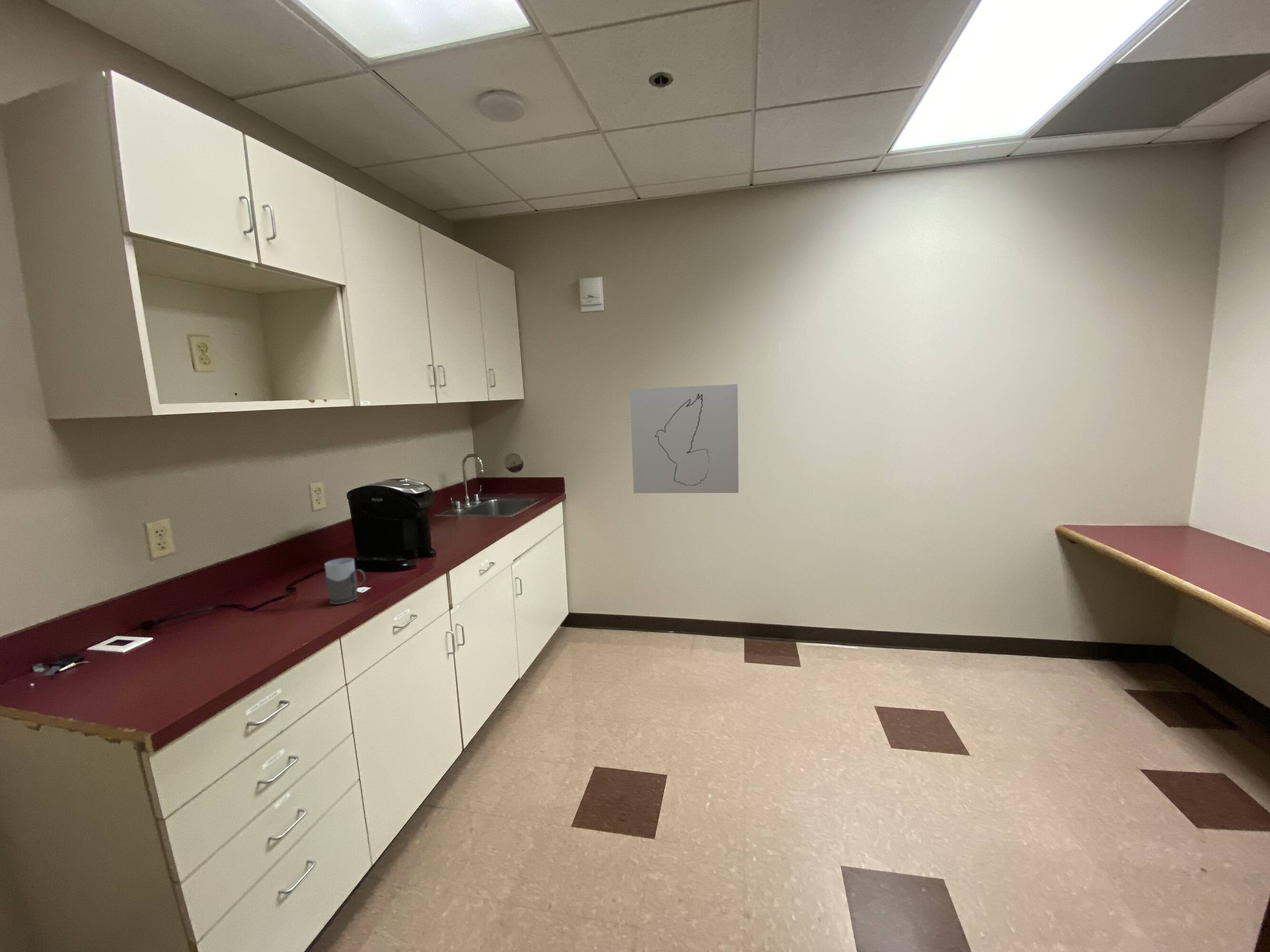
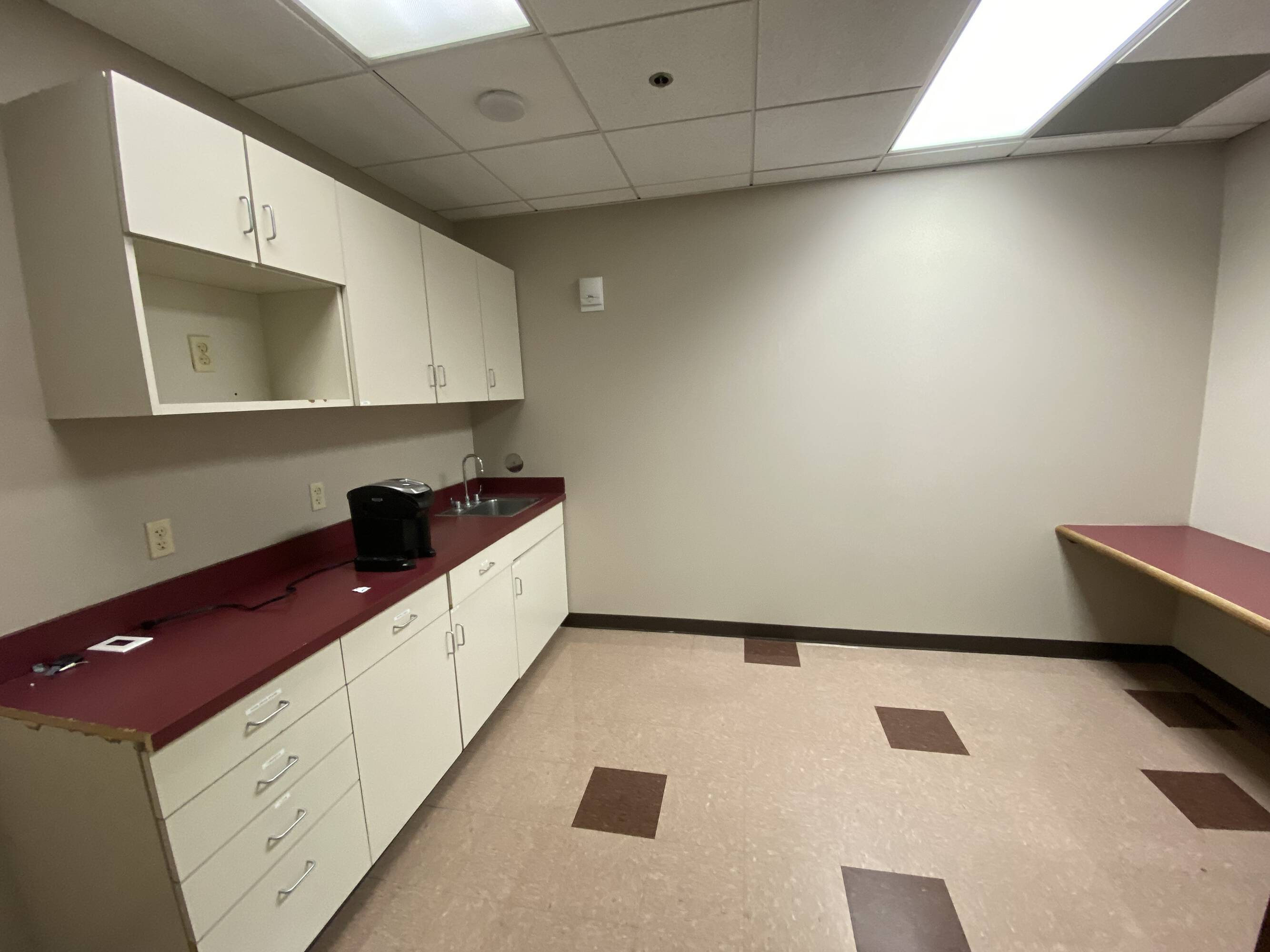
- mug (348, 581)
- wall art (684, 440)
